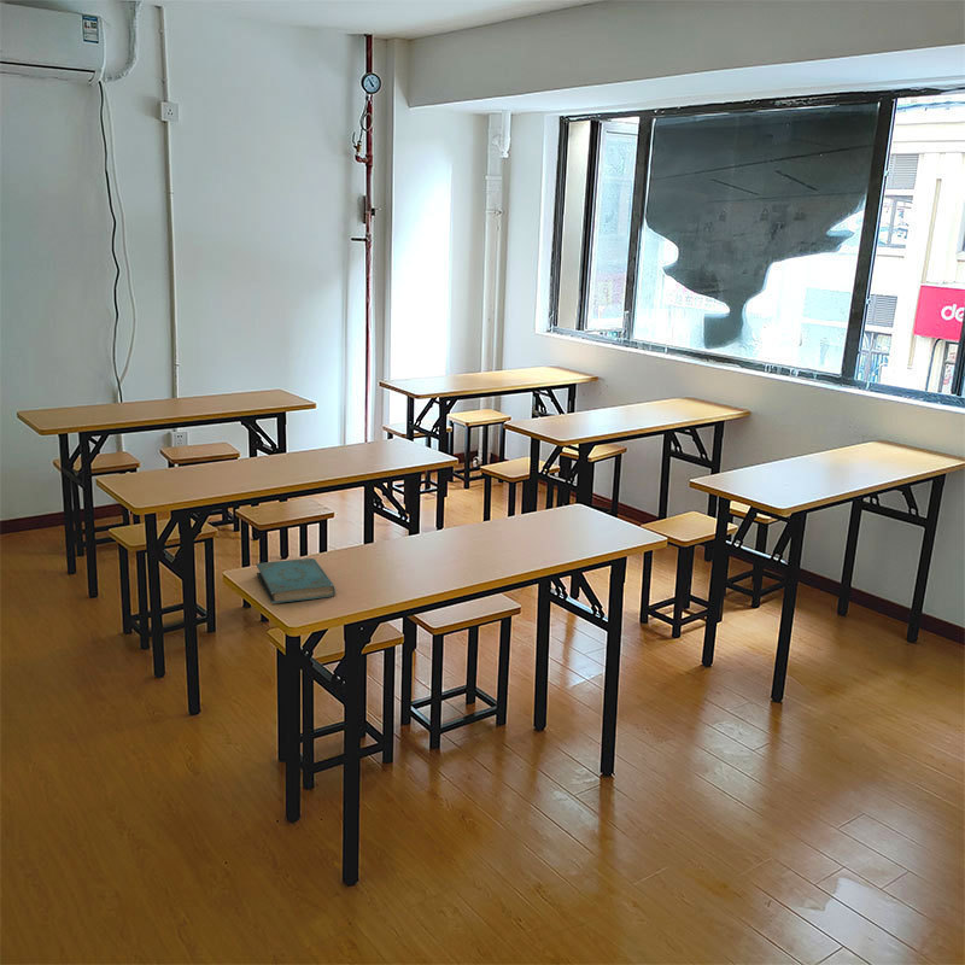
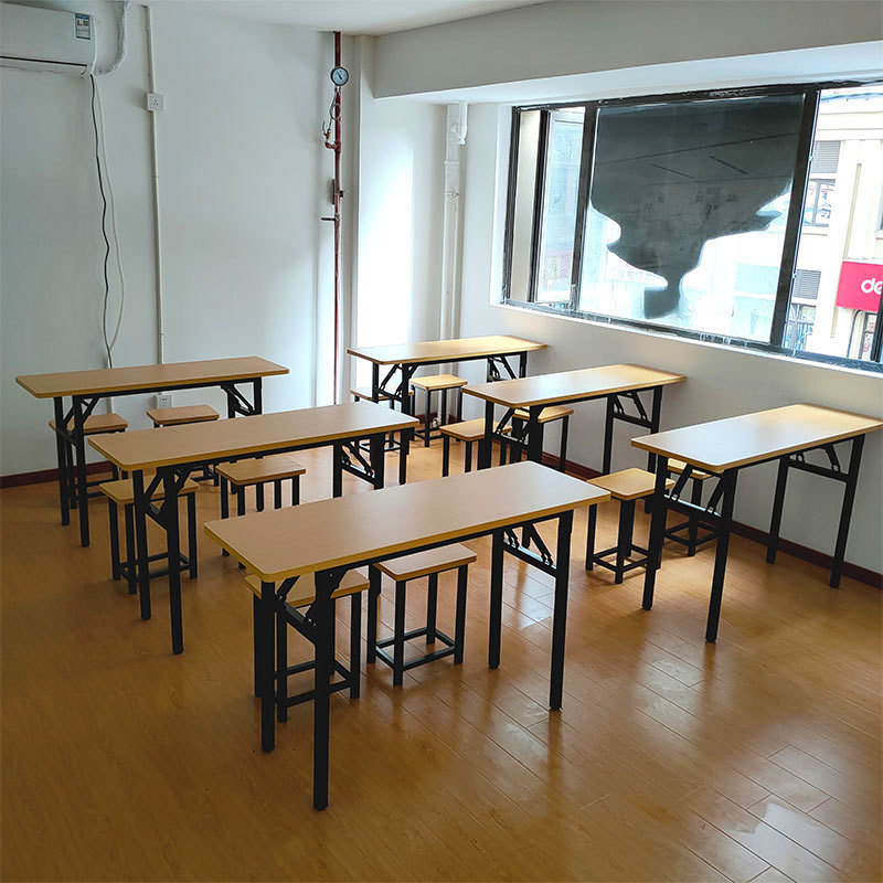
- book (294, 579)
